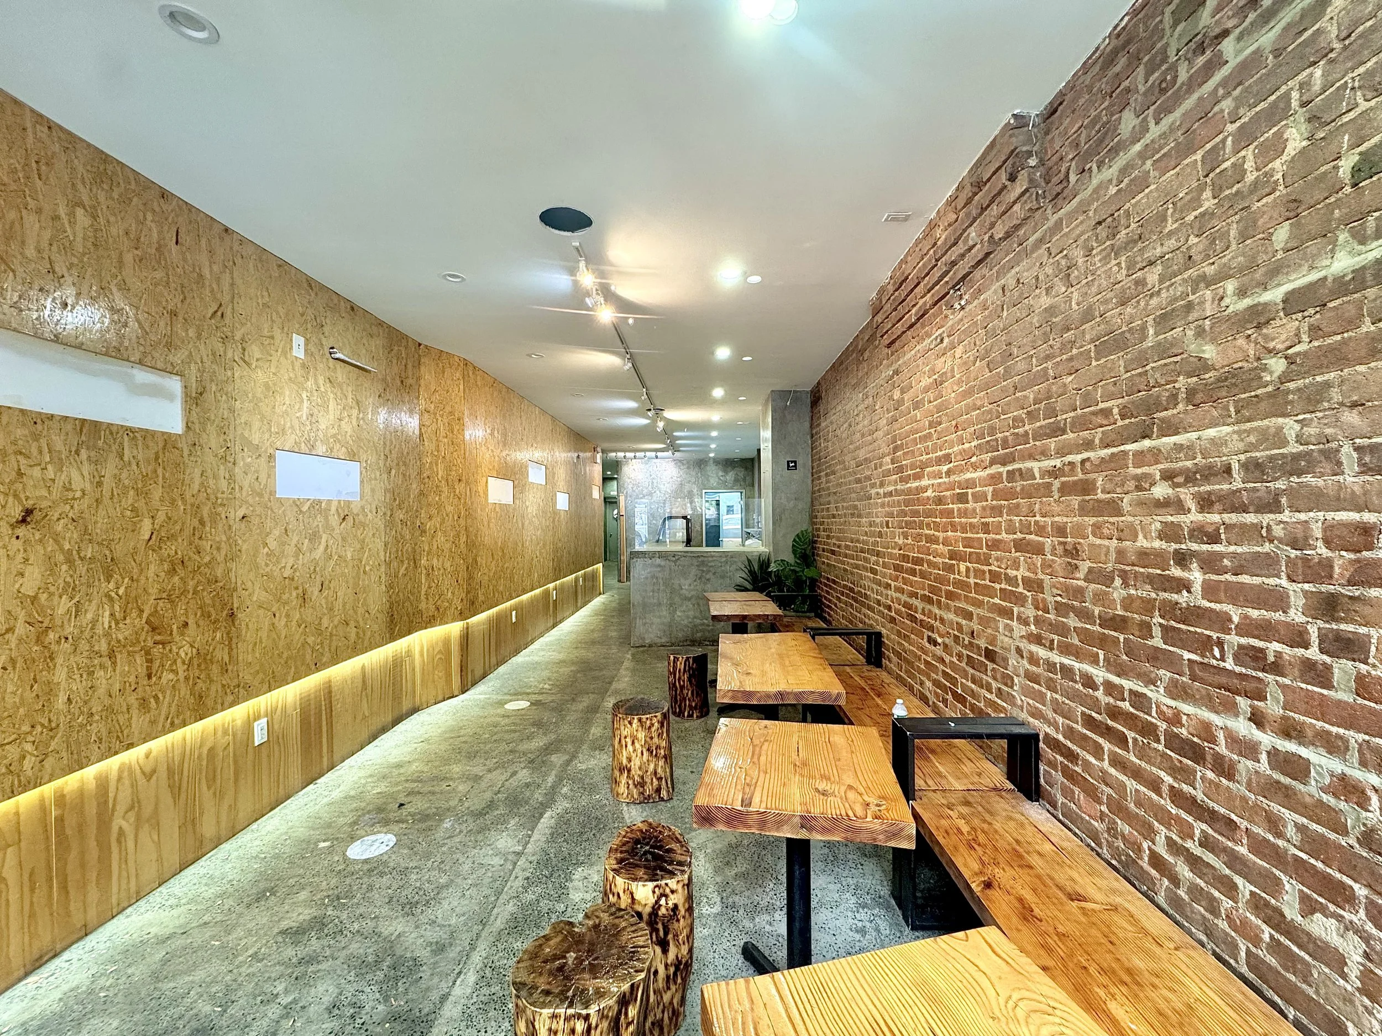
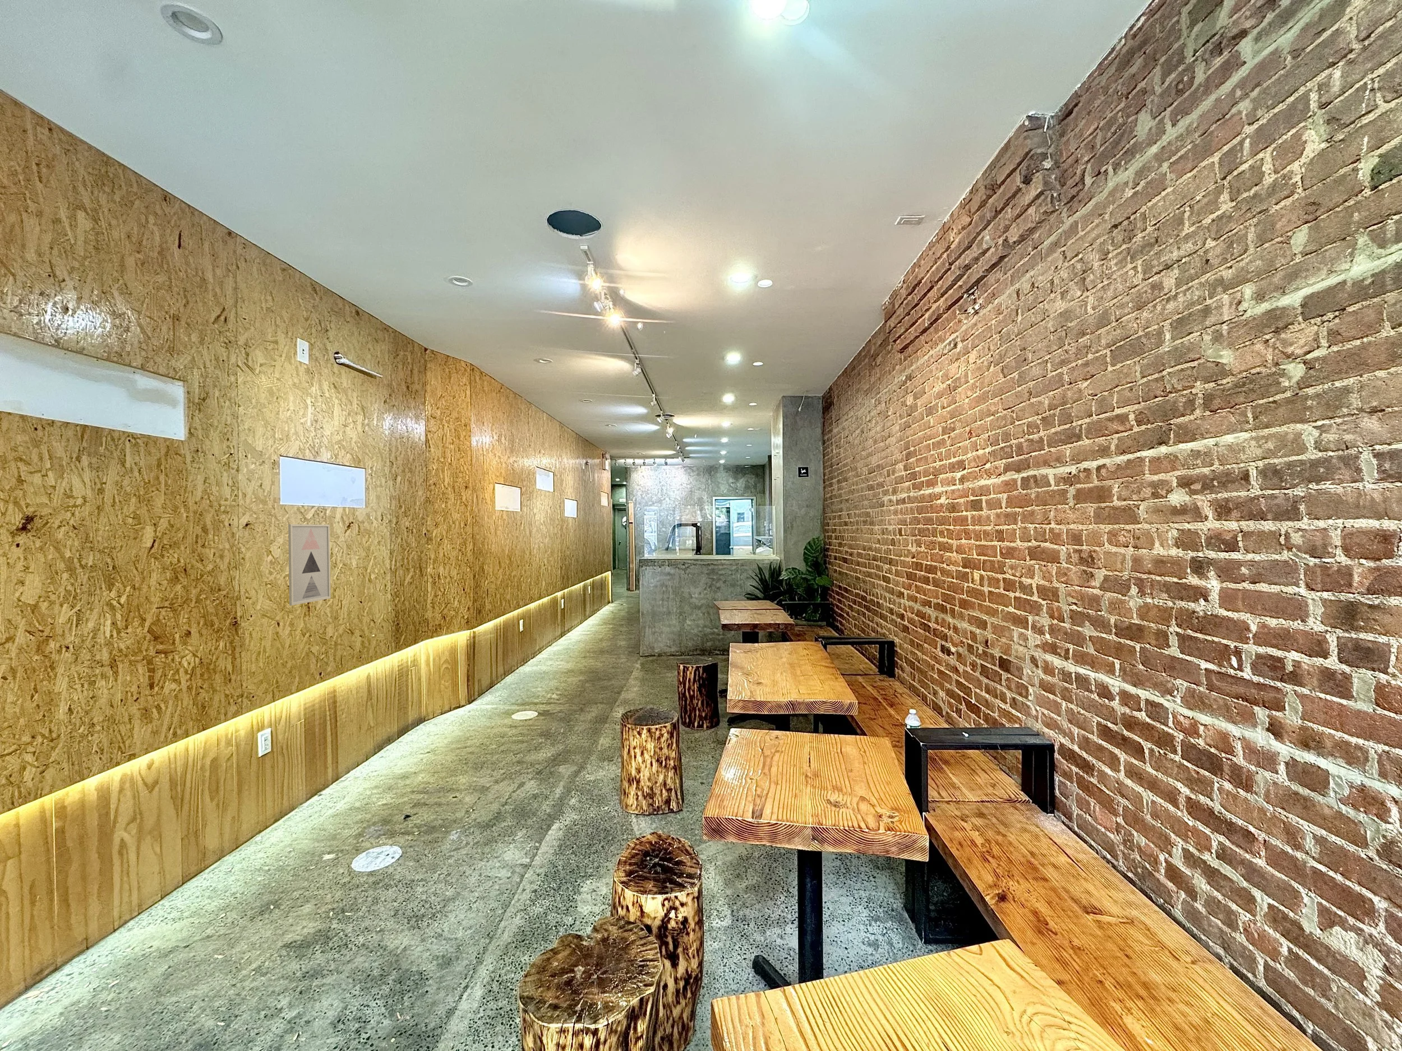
+ wall art (310, 563)
